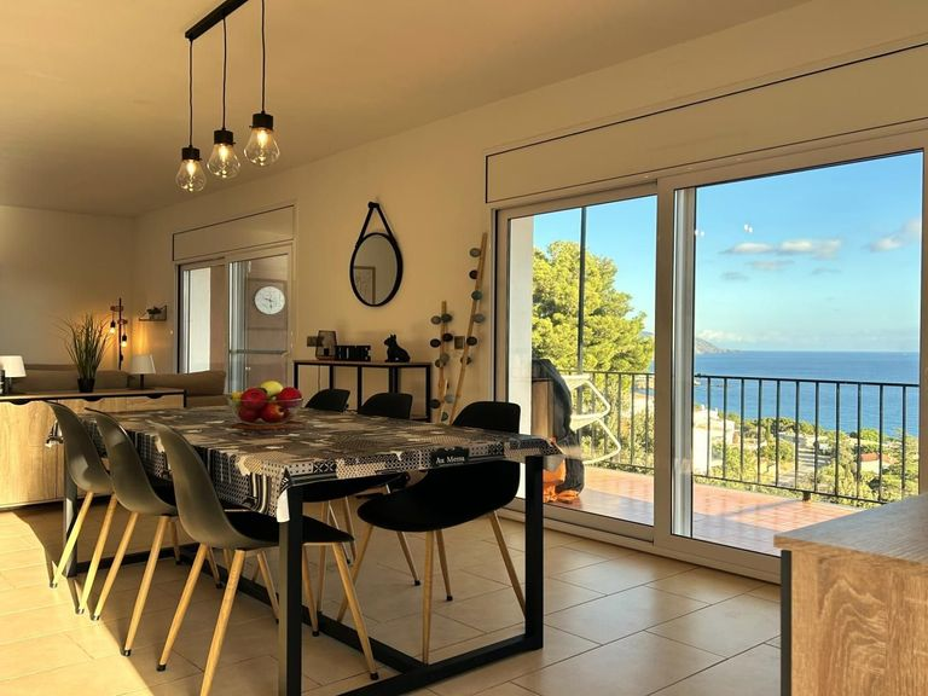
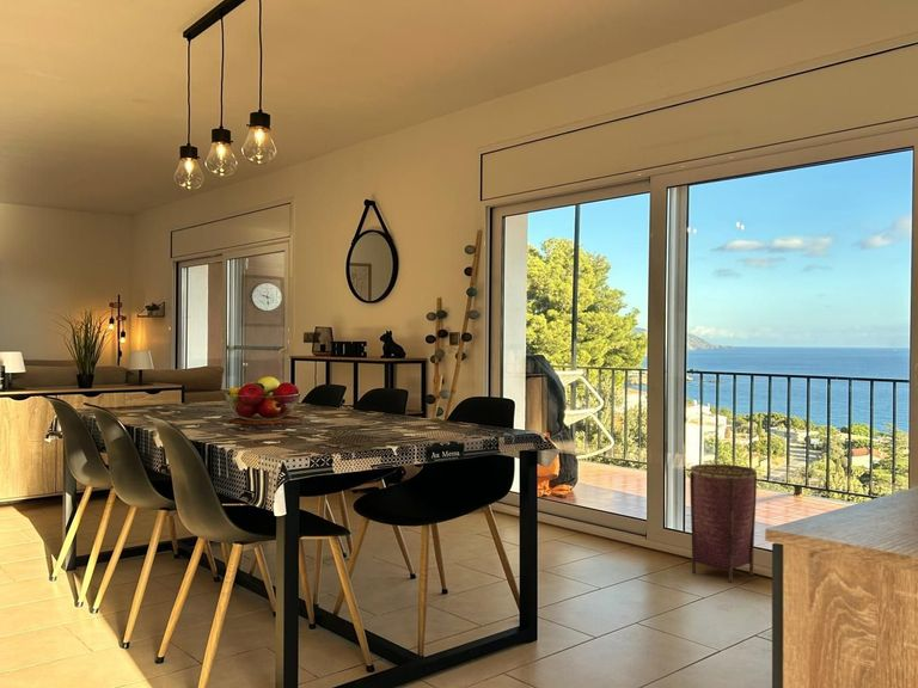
+ woven basket (722, 521)
